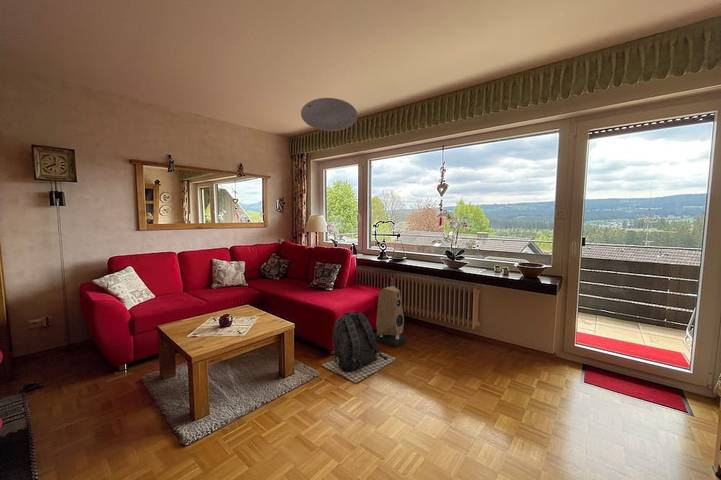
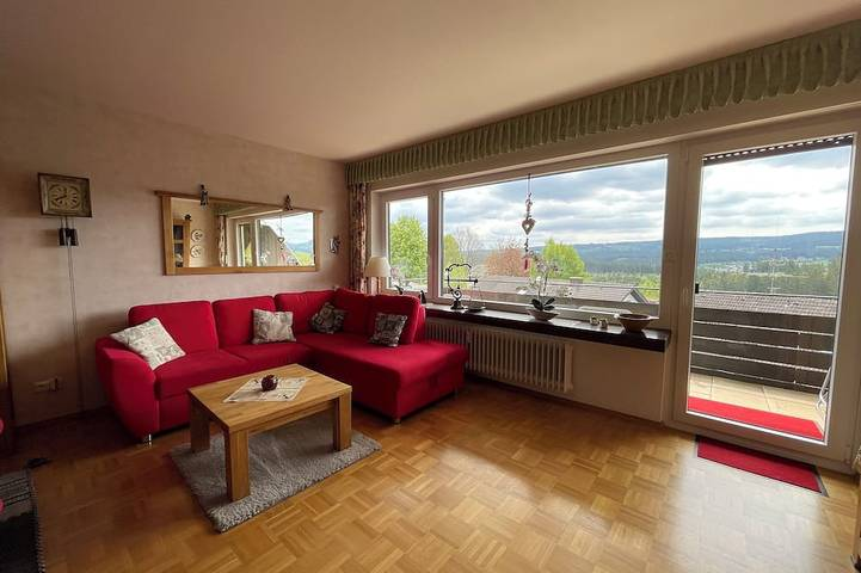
- speaker (389, 313)
- ceiling light (329, 115)
- backpack (360, 337)
